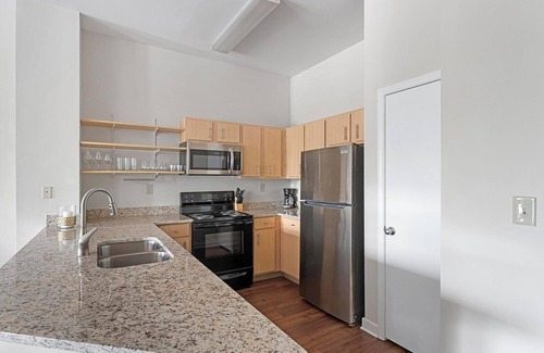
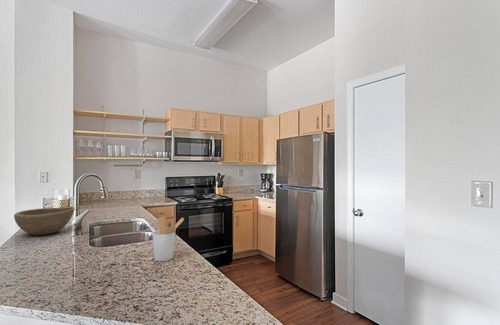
+ utensil holder (169, 237)
+ bowl (45, 221)
